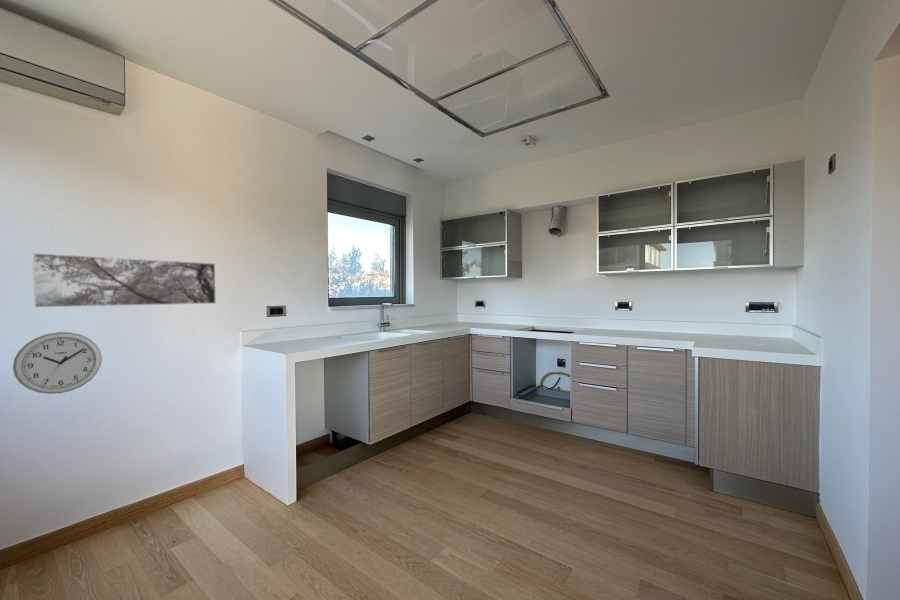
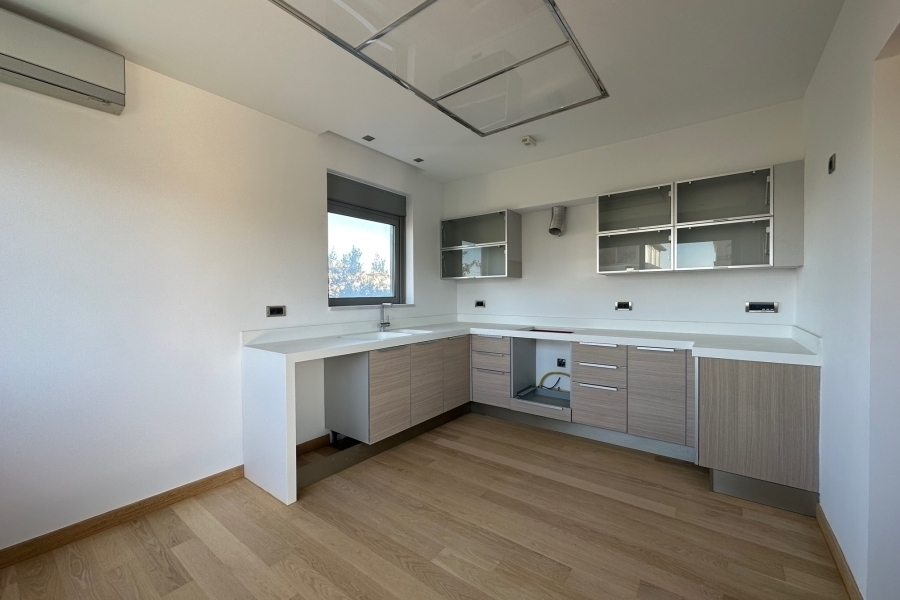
- wall clock (60, 362)
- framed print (137, 282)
